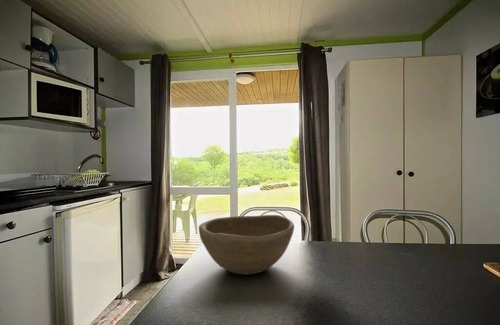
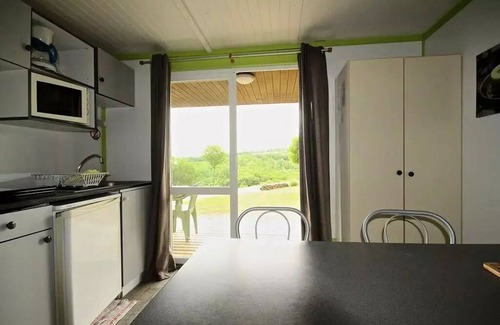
- bowl (246, 244)
